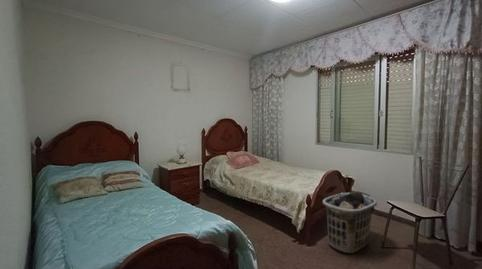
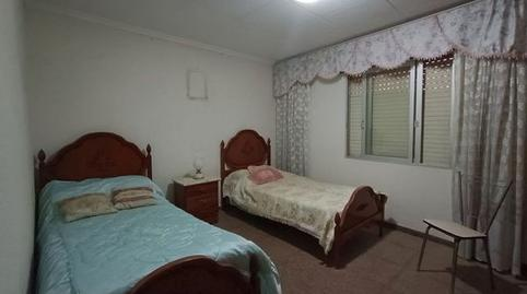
- clothes hamper (349, 217)
